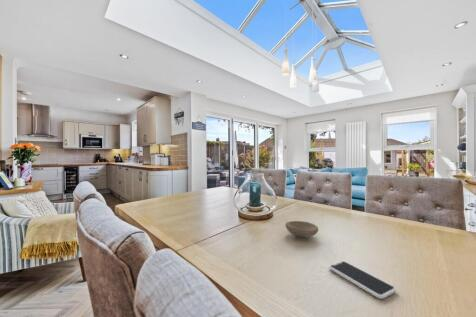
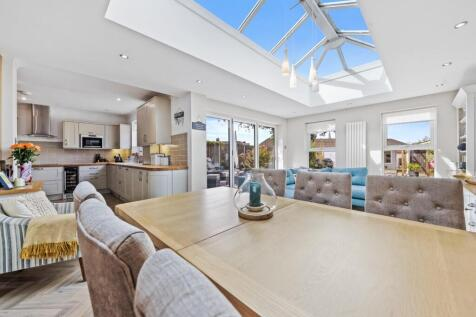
- smartphone (359, 277)
- bowl (301, 230)
